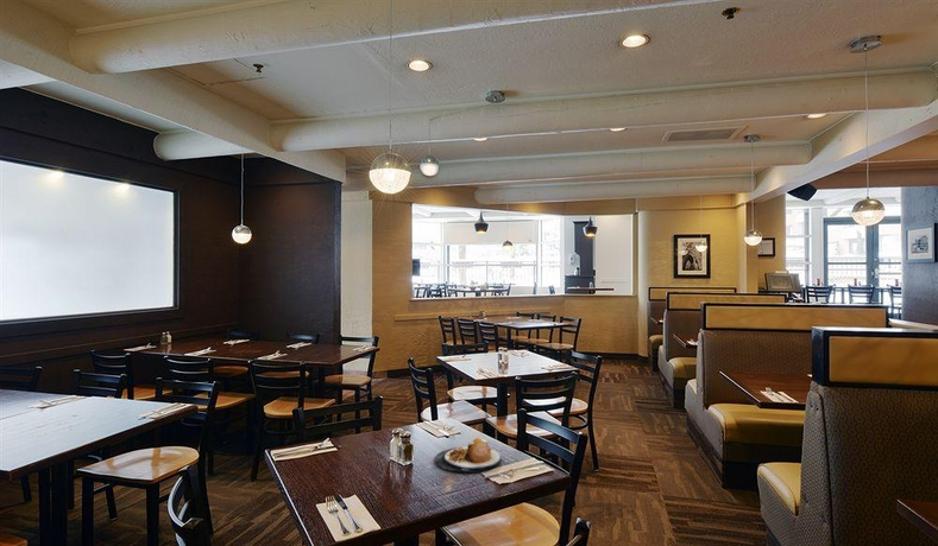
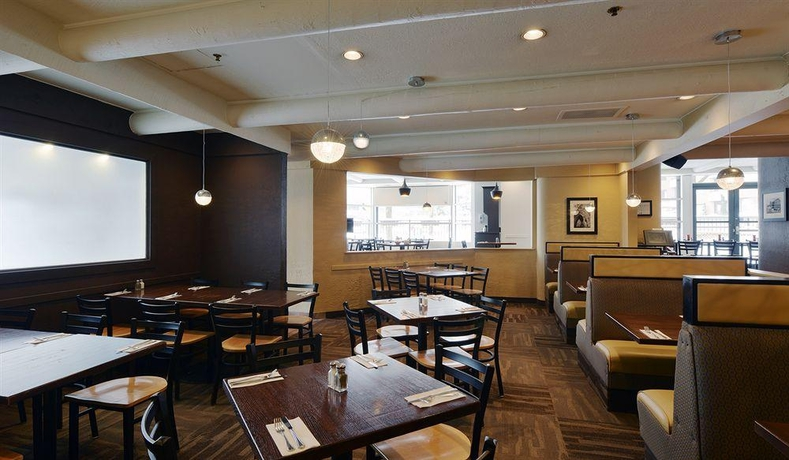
- plate (467, 449)
